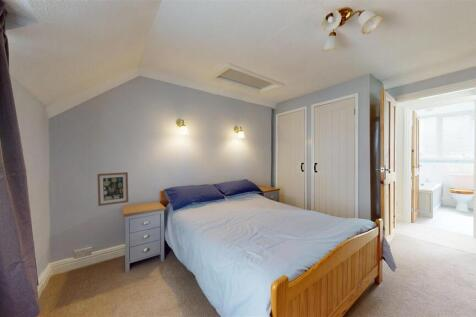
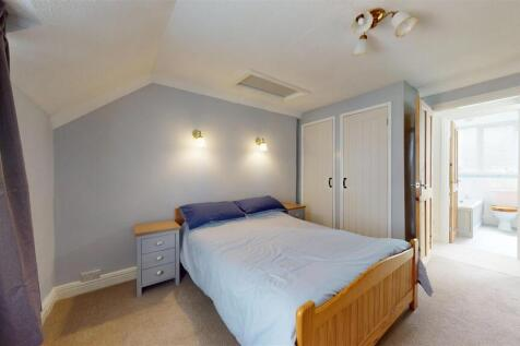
- wall art (113, 188)
